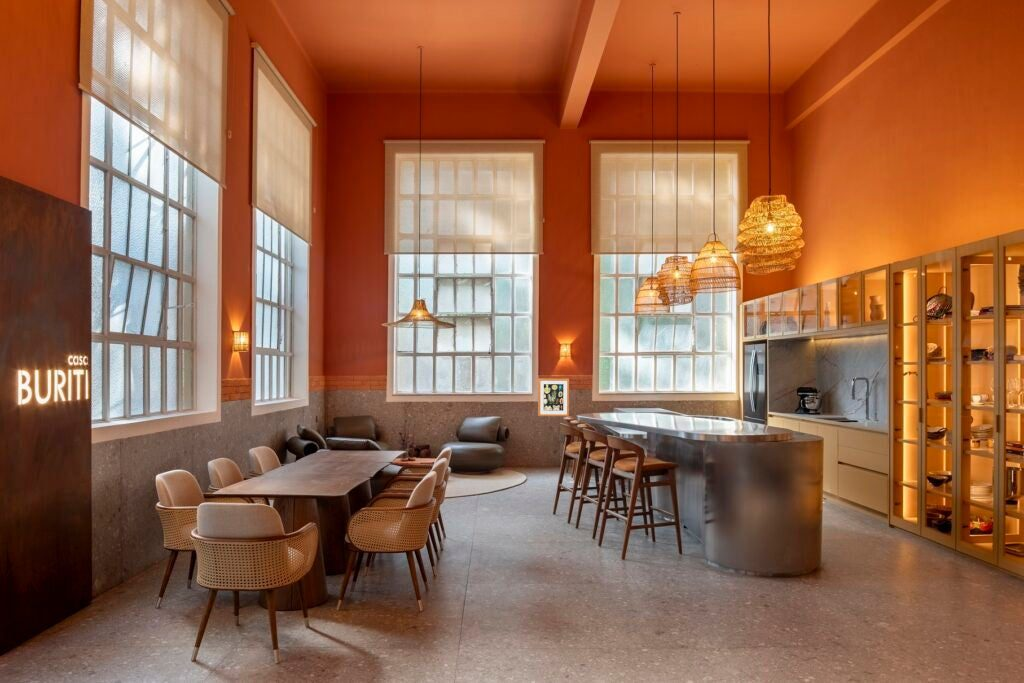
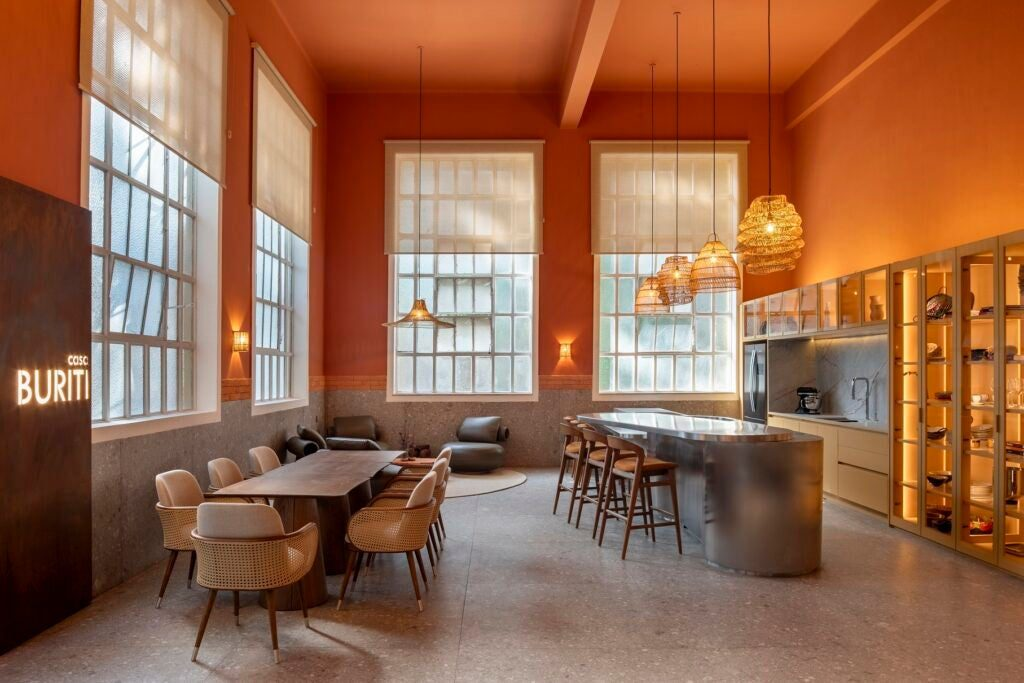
- wall art (553, 397)
